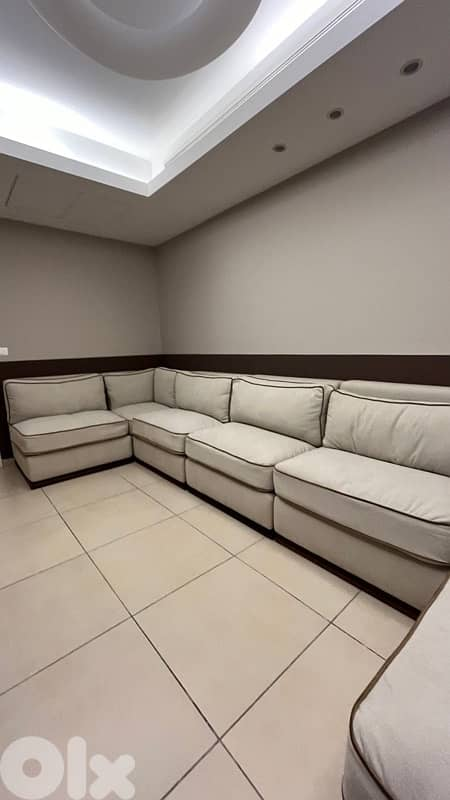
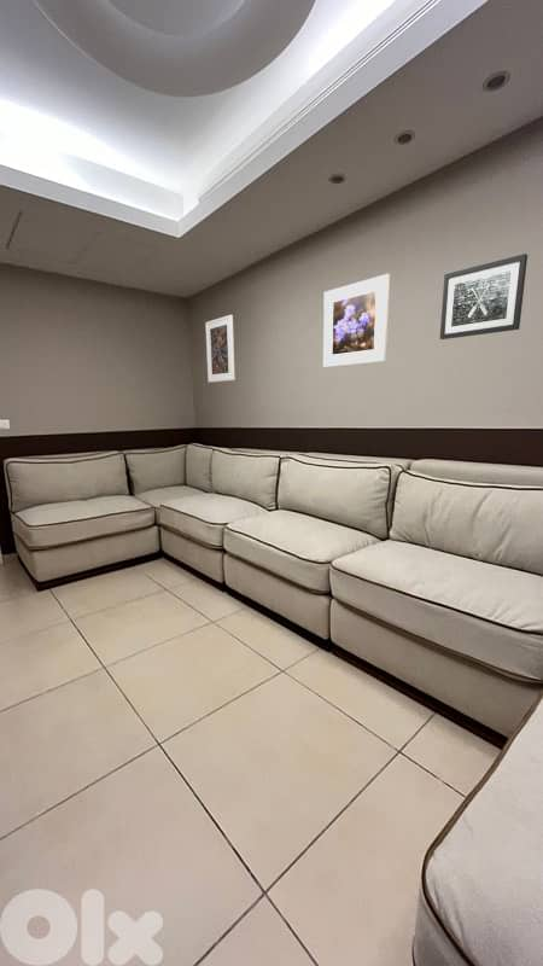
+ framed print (220, 350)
+ wall art (479, 299)
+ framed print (352, 325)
